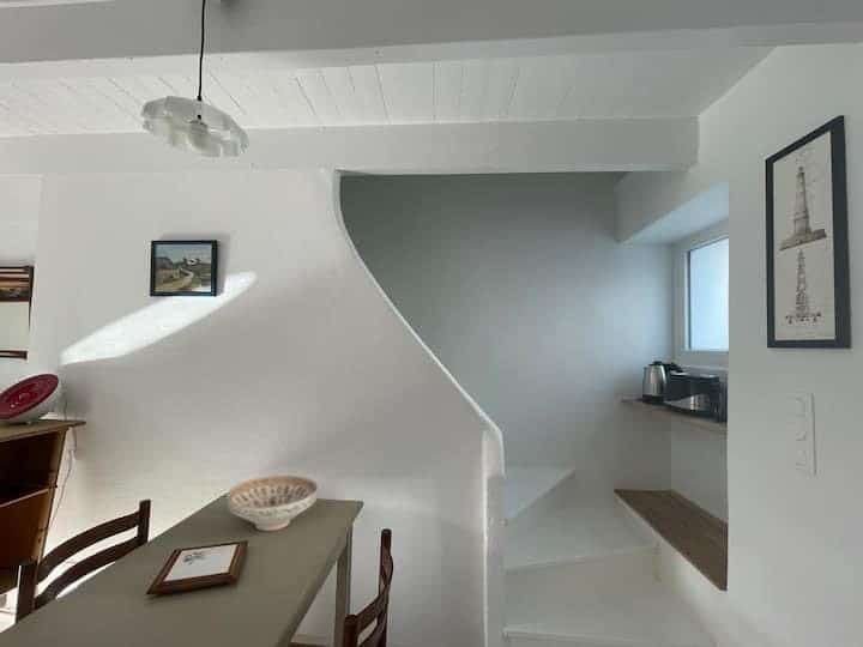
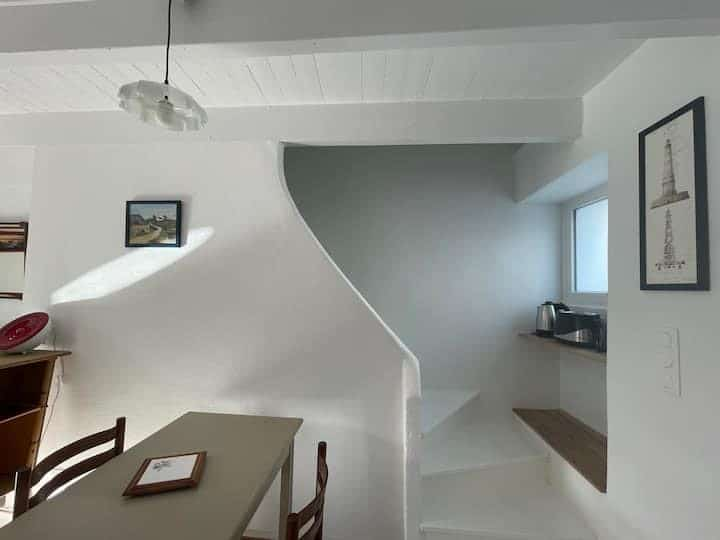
- decorative bowl (272, 506)
